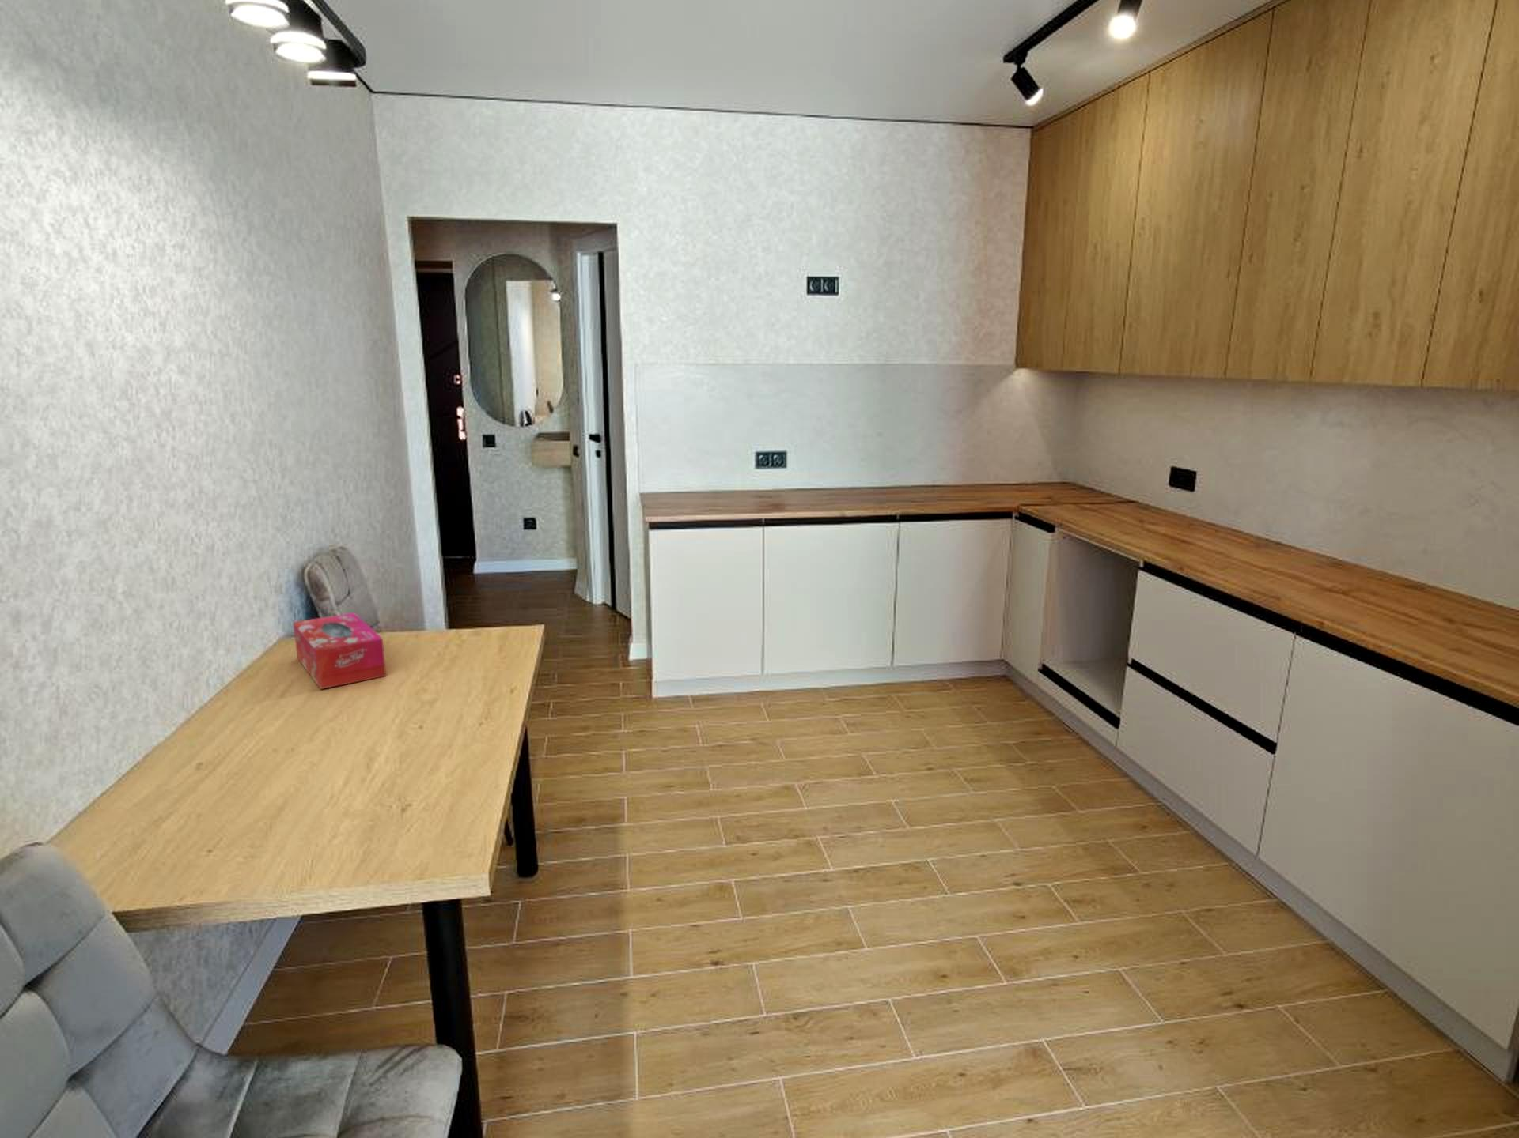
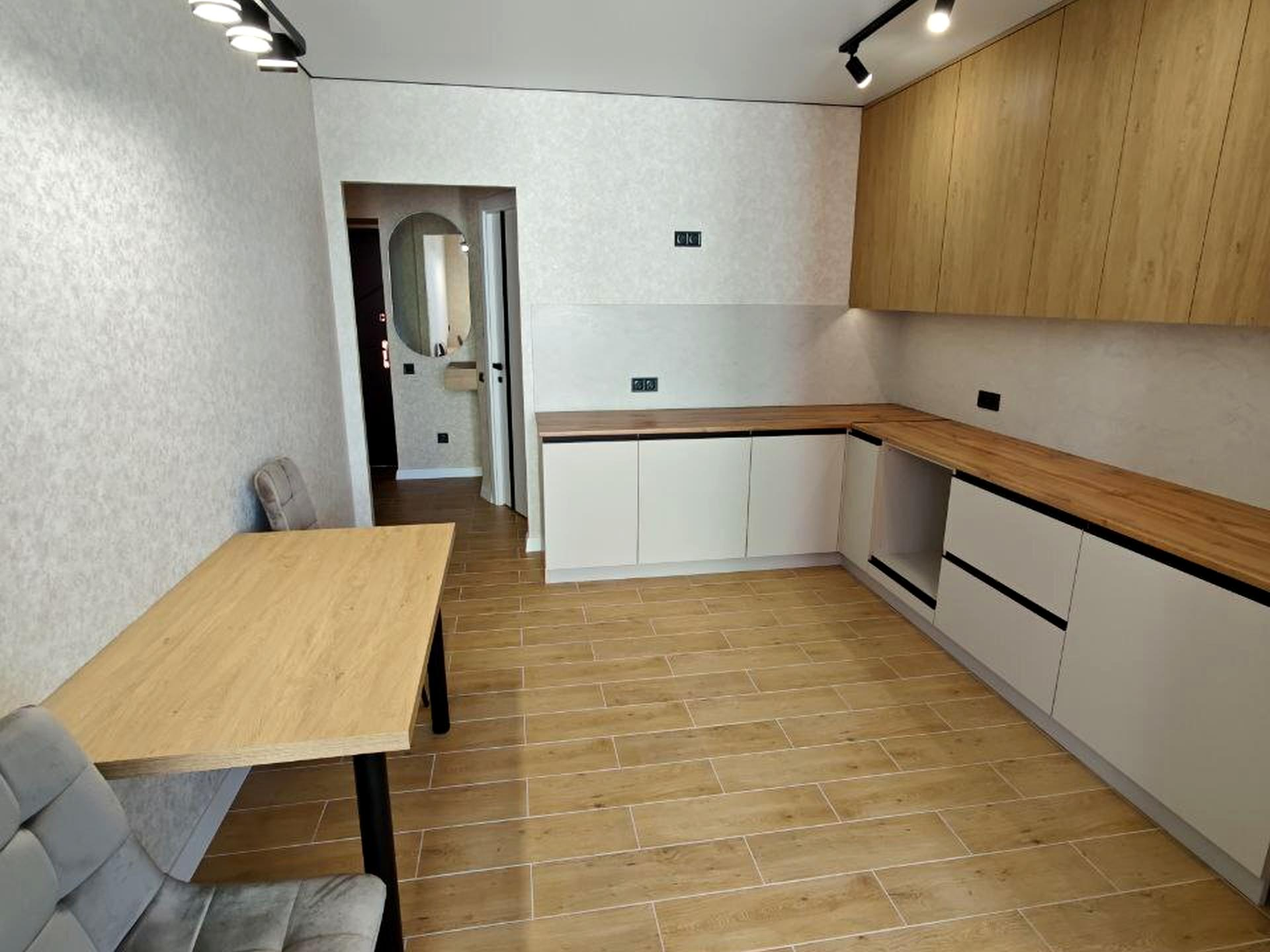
- tissue box (337, 648)
